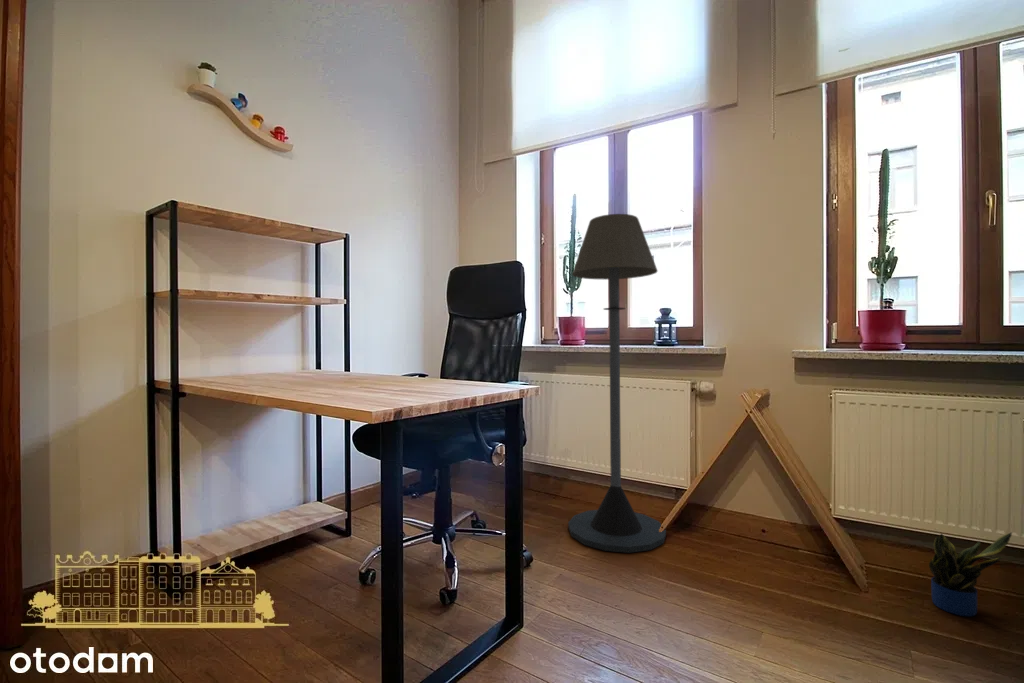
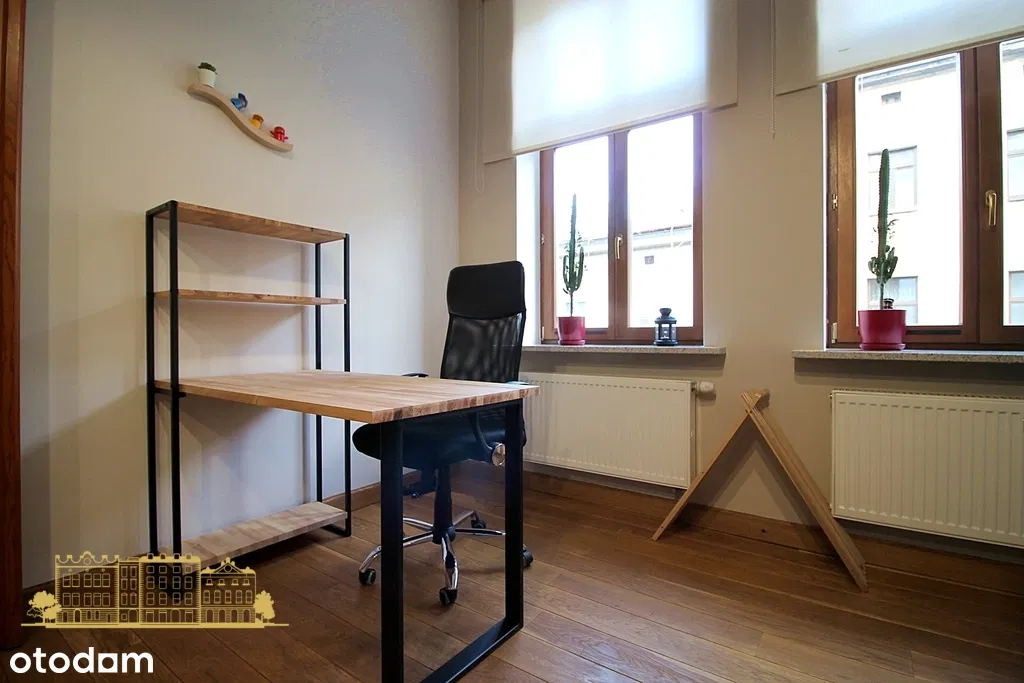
- floor lamp (614, 375)
- potted plant (967, 565)
